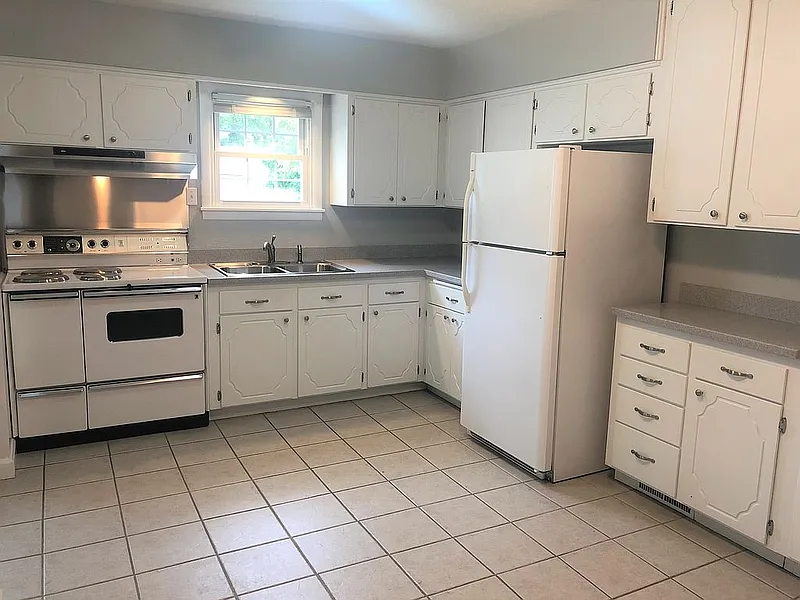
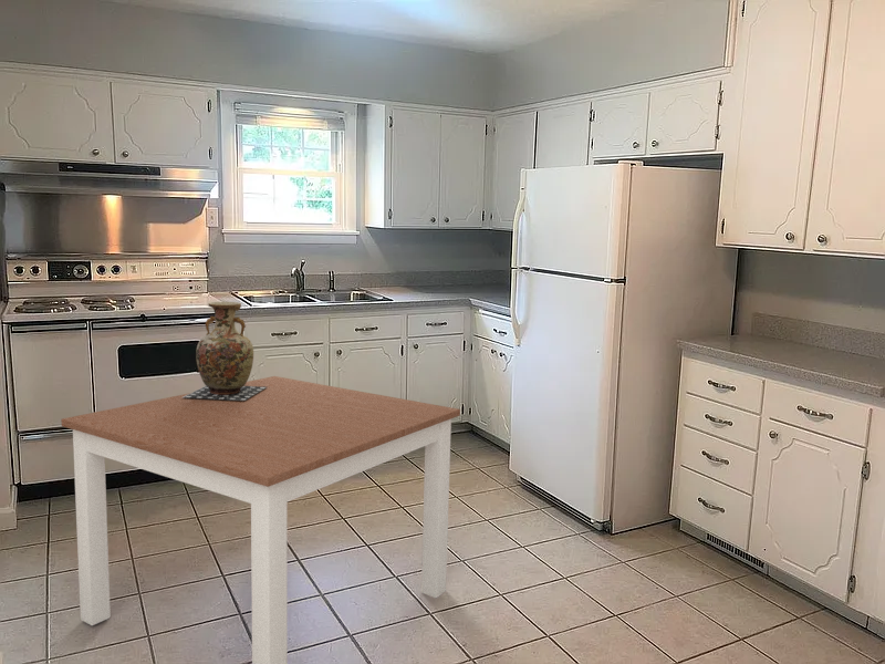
+ vase (226, 347)
+ dining table (272, 510)
